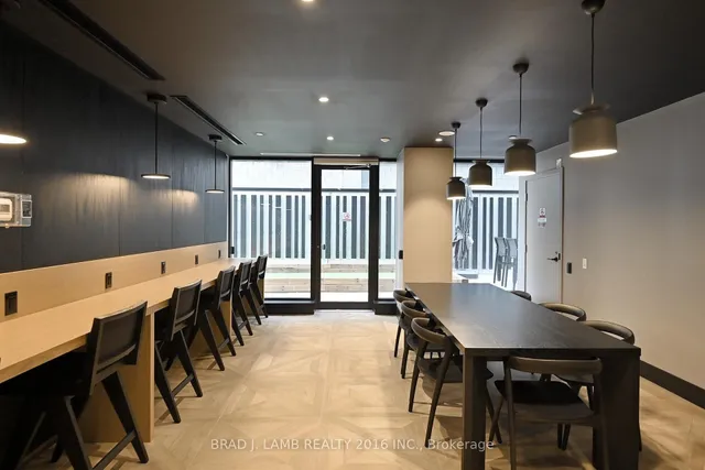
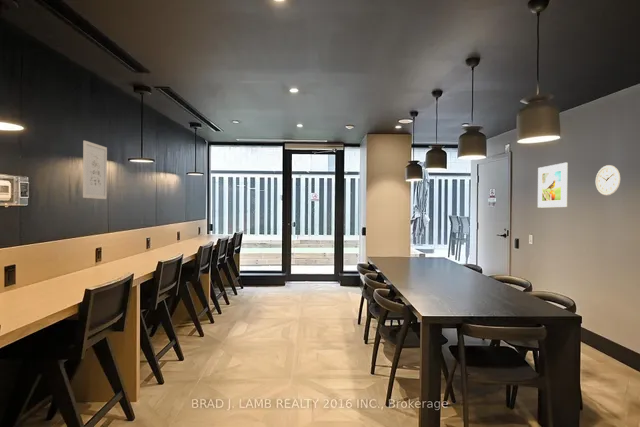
+ wall art (95, 171)
+ wall clock (606, 180)
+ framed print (551, 186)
